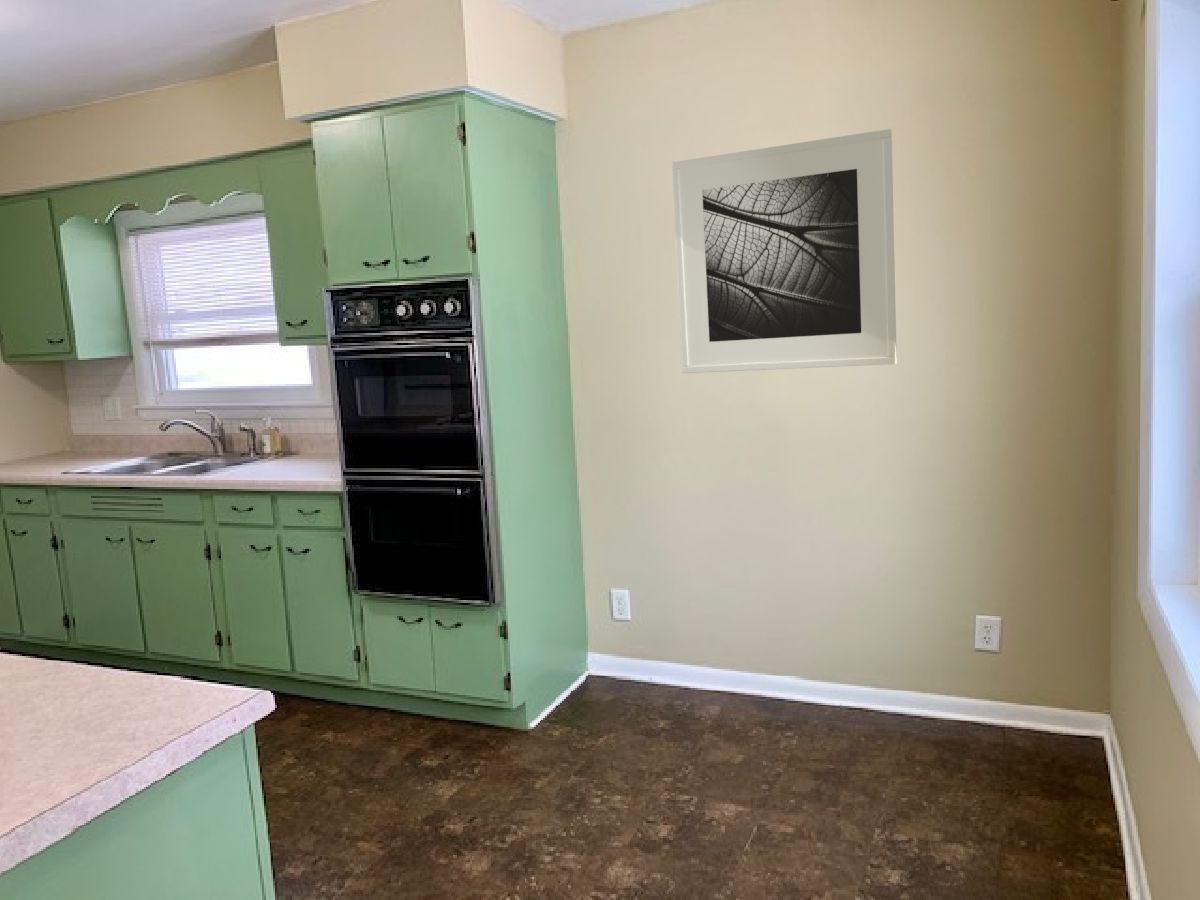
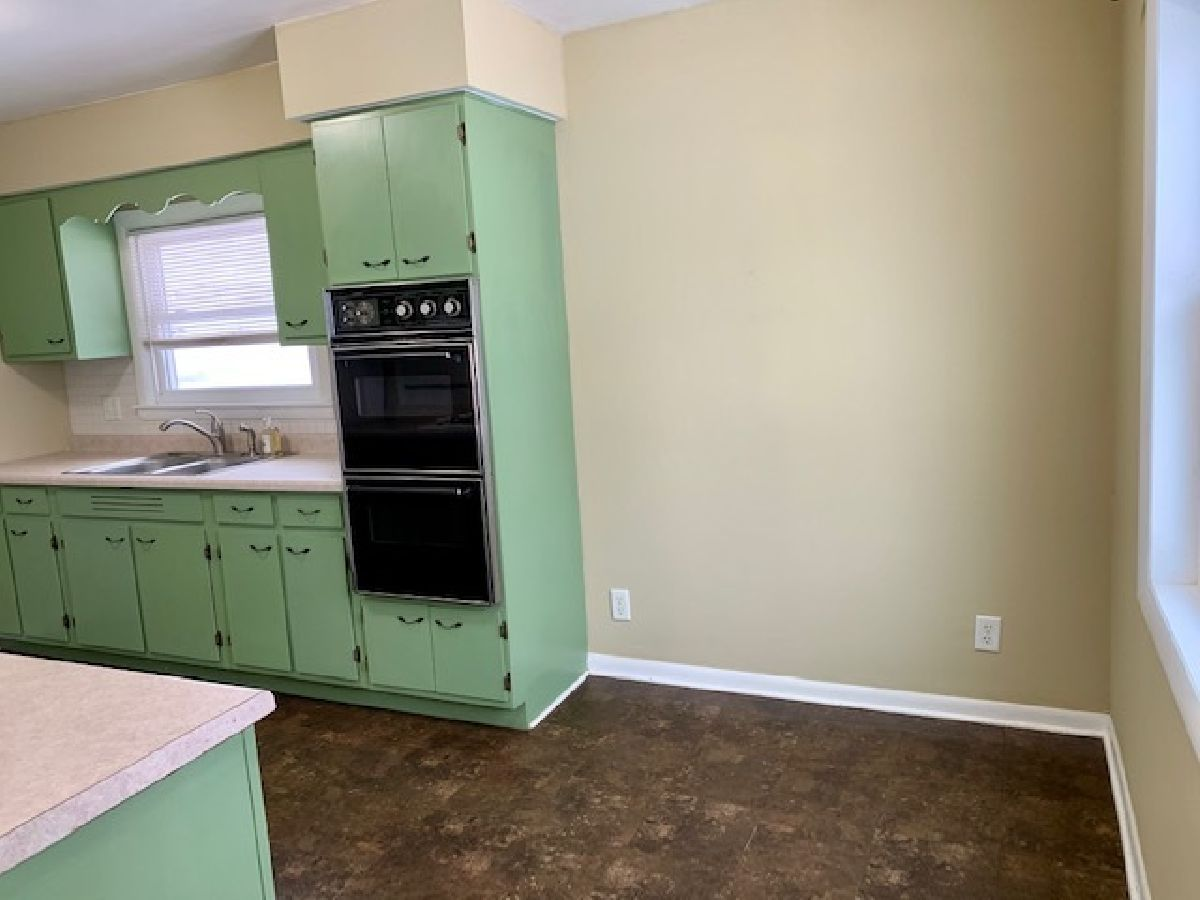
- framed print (780, 259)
